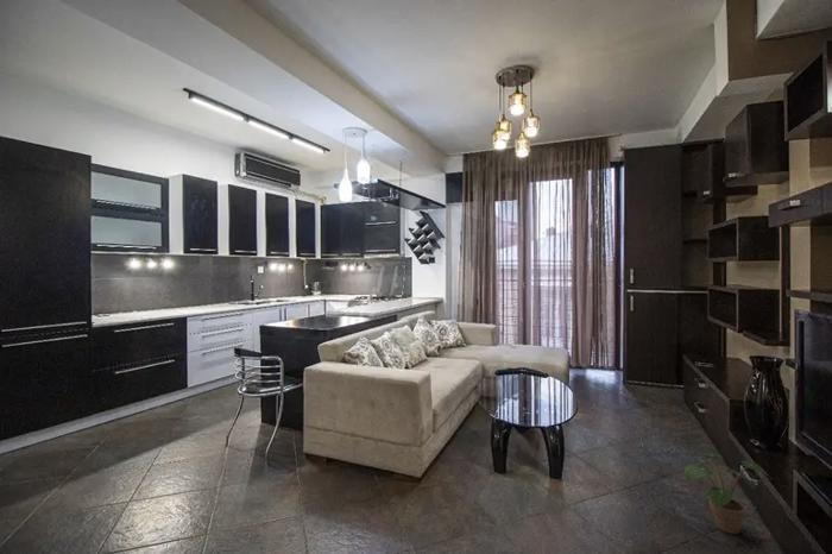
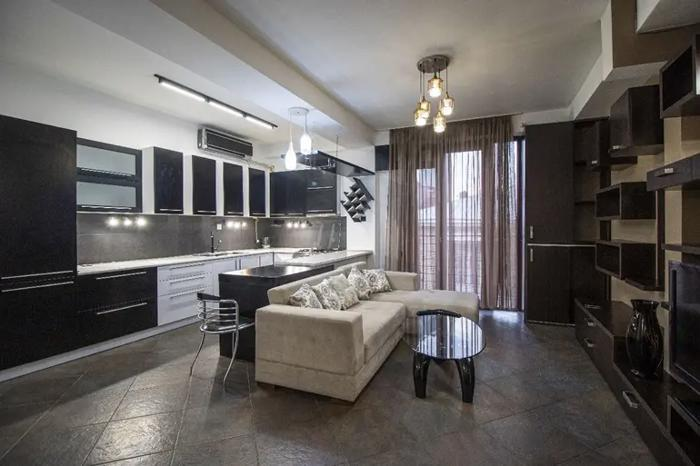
- potted plant (726, 493)
